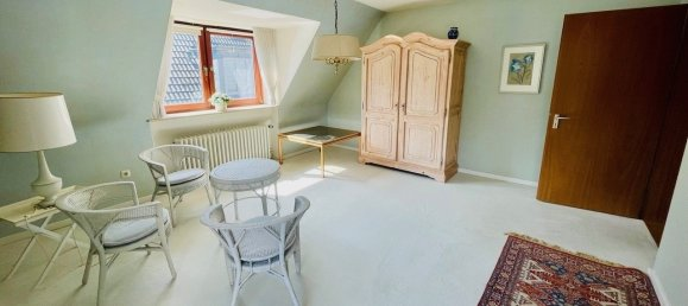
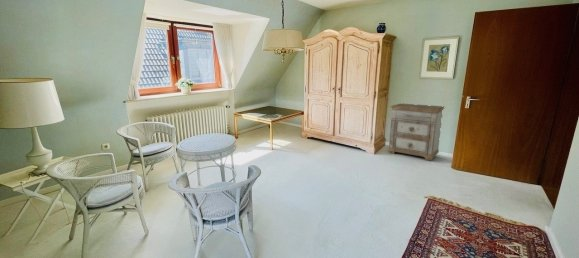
+ nightstand (415, 130)
